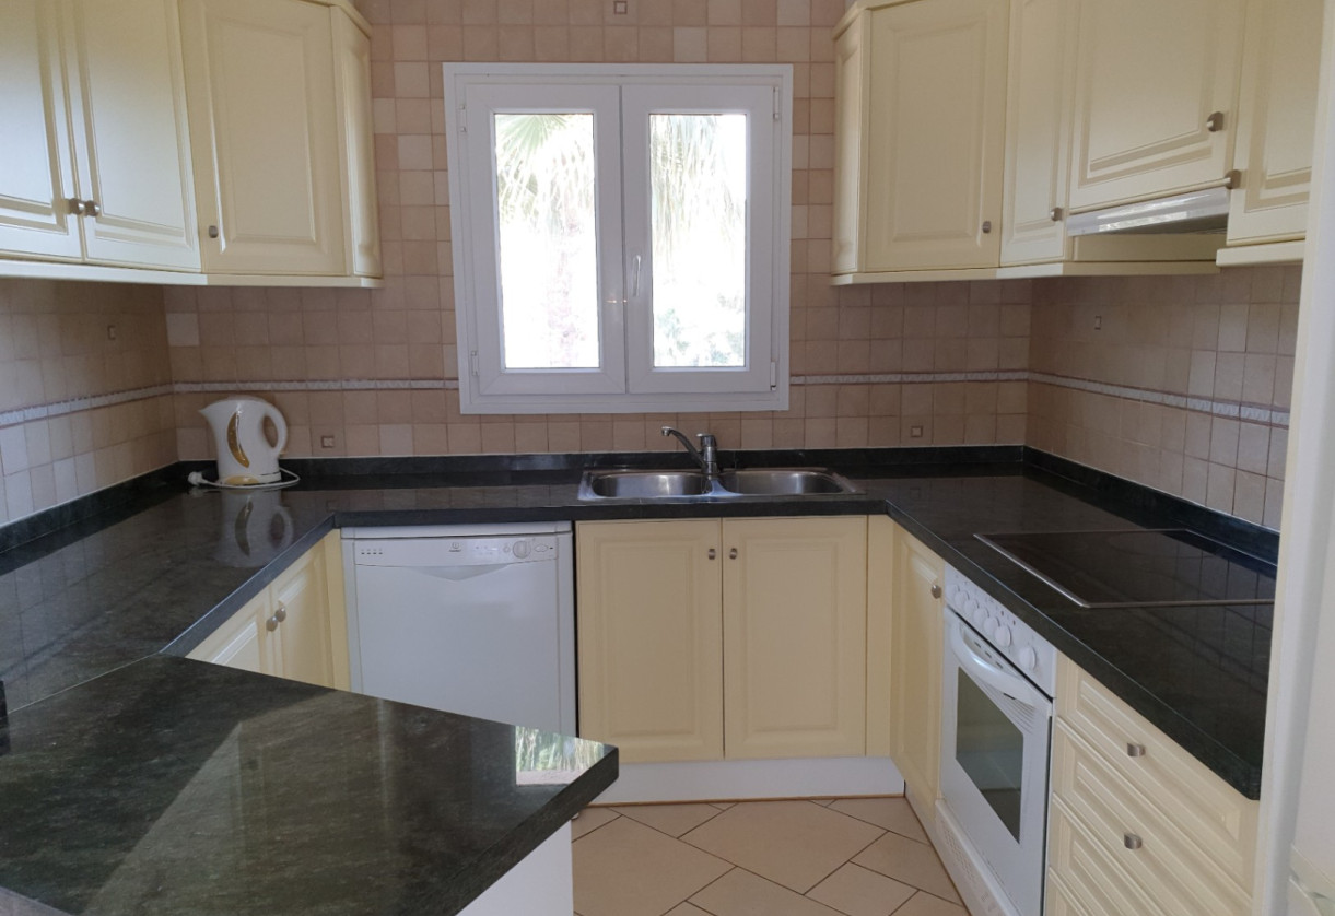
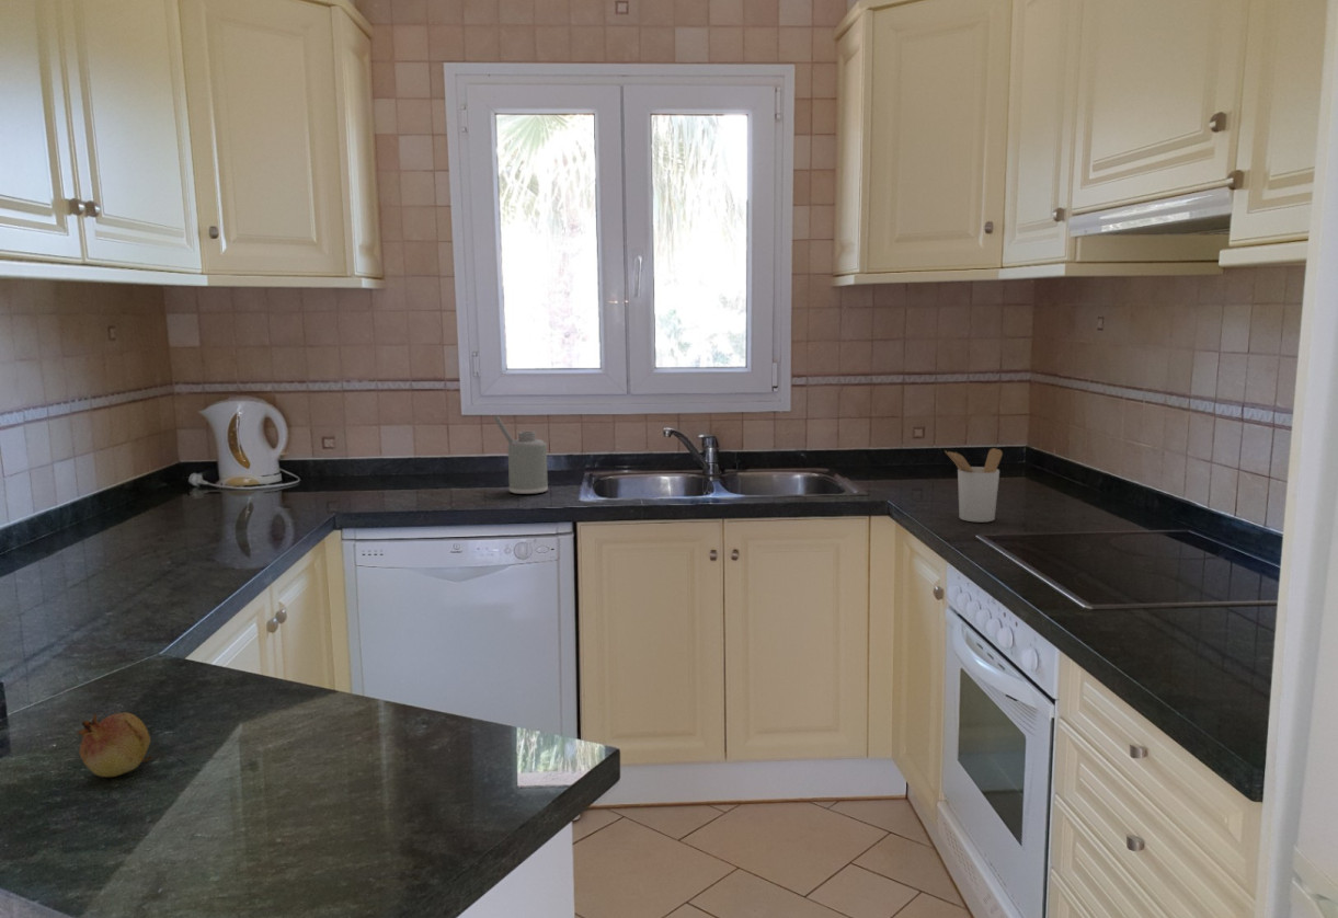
+ soap dispenser (521, 452)
+ utensil holder (970, 483)
+ fruit (114, 741)
